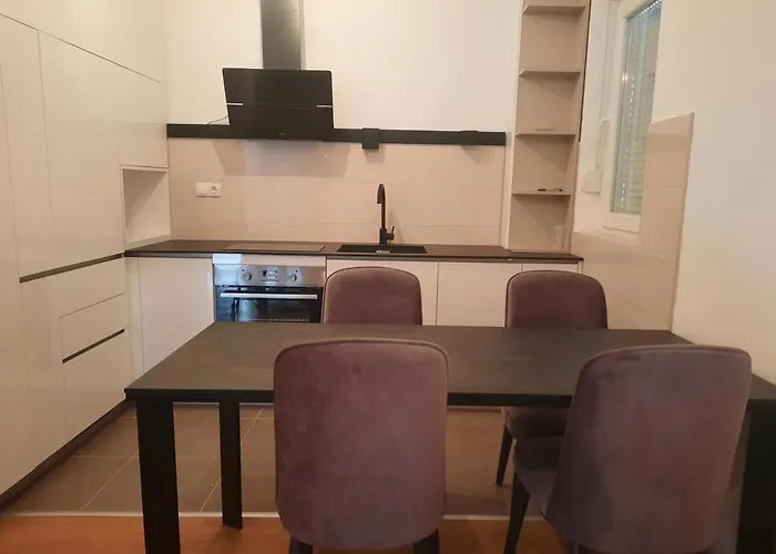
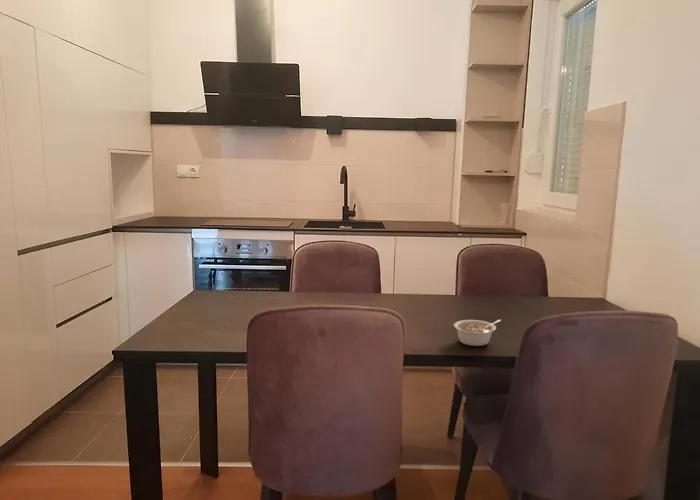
+ legume (475, 331)
